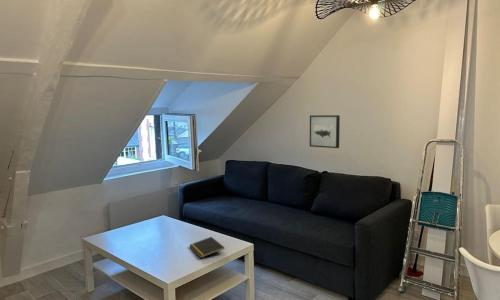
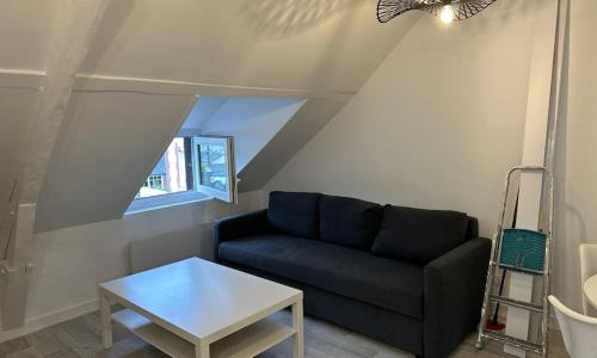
- notepad (206, 246)
- wall art (324, 131)
